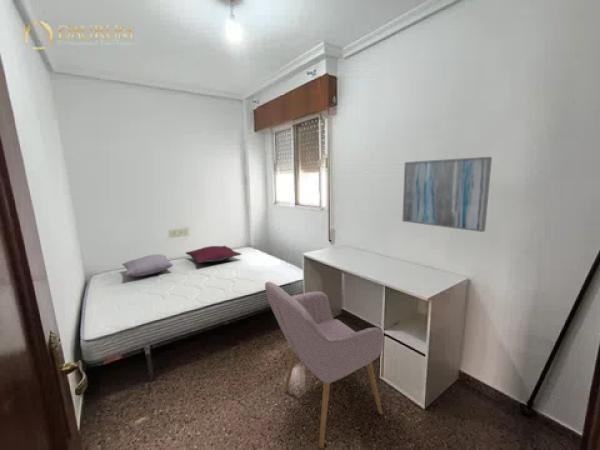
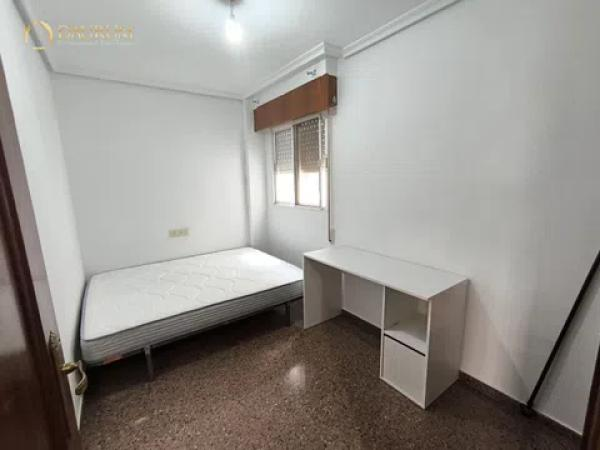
- chair (321, 345)
- wall art (441, 193)
- pillow (147, 265)
- pillow (213, 253)
